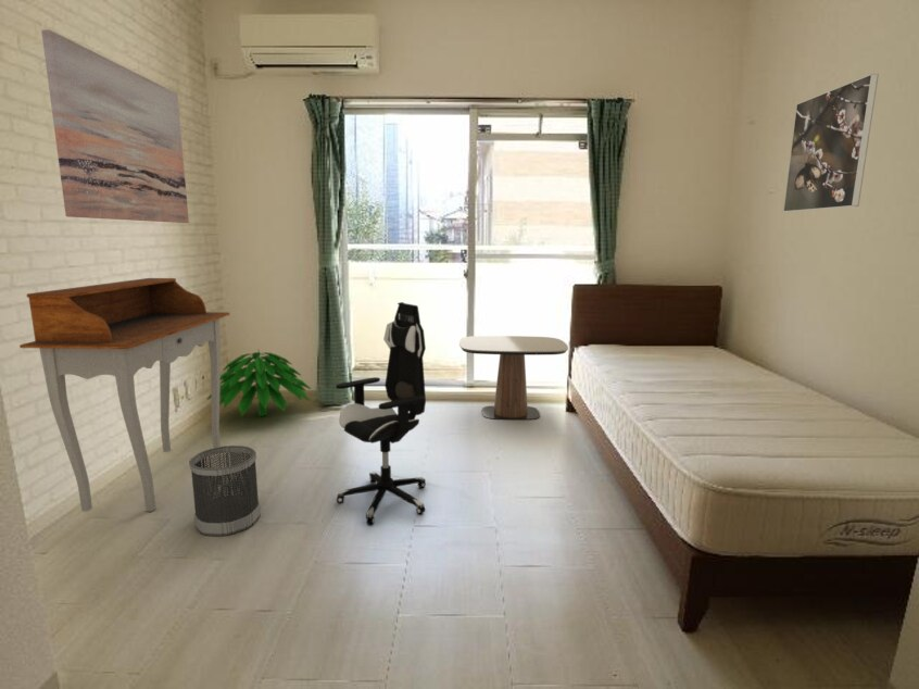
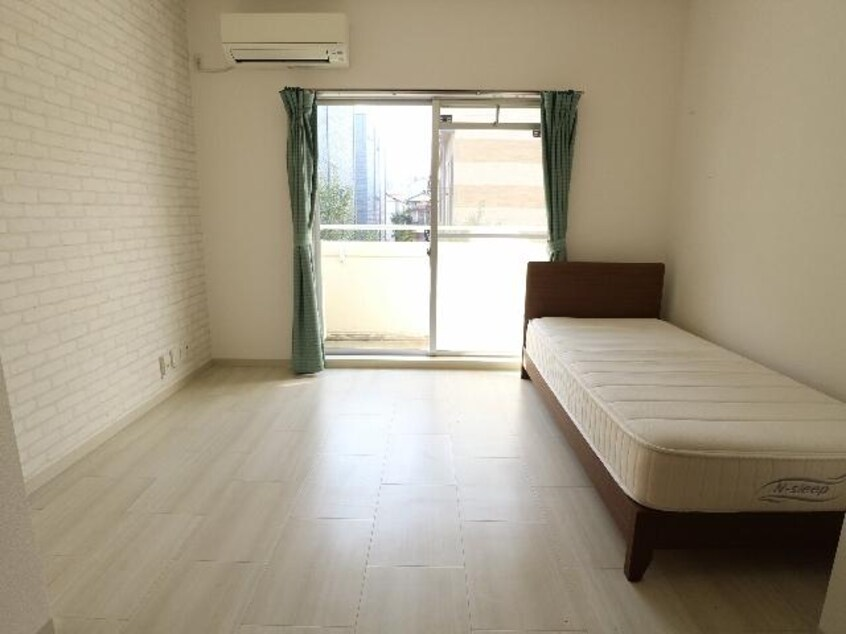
- wall art (129, 146)
- wastebasket (226, 488)
- side table (511, 378)
- indoor plant (260, 380)
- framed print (824, 151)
- desk (160, 384)
- office chair (386, 405)
